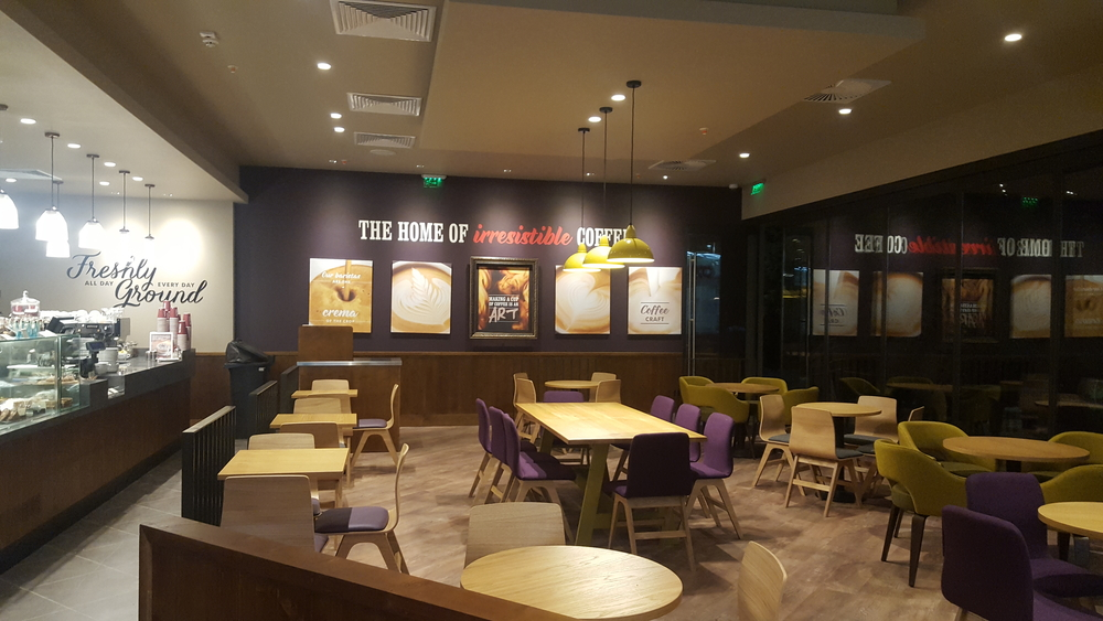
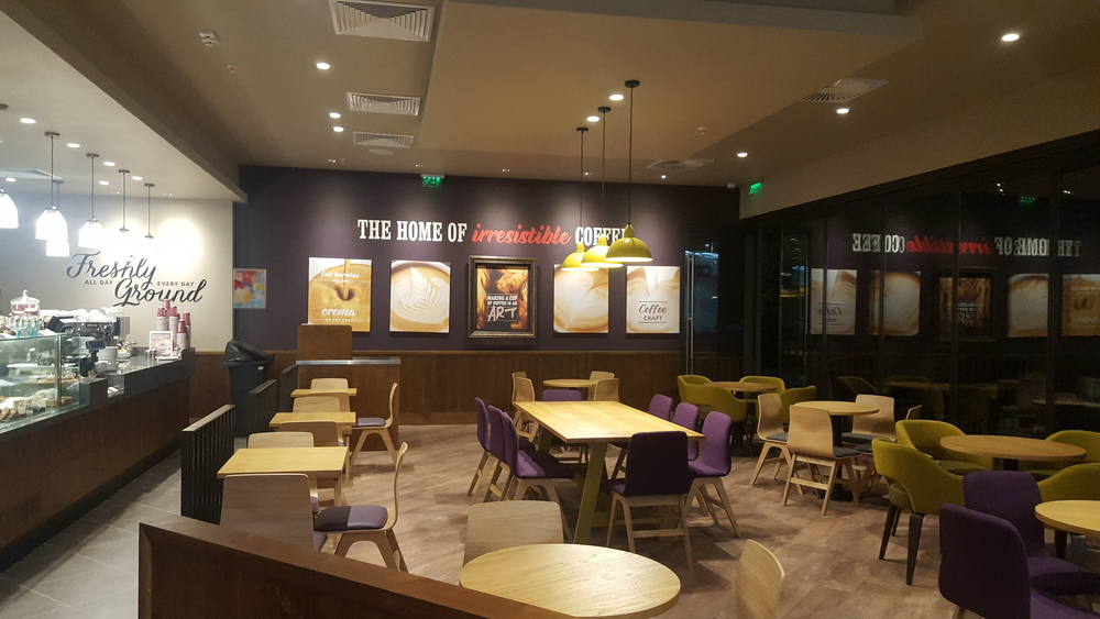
+ wall art (249, 288)
